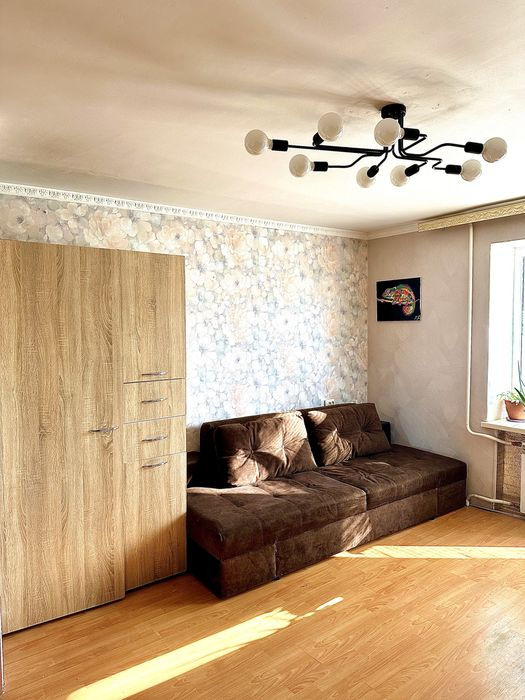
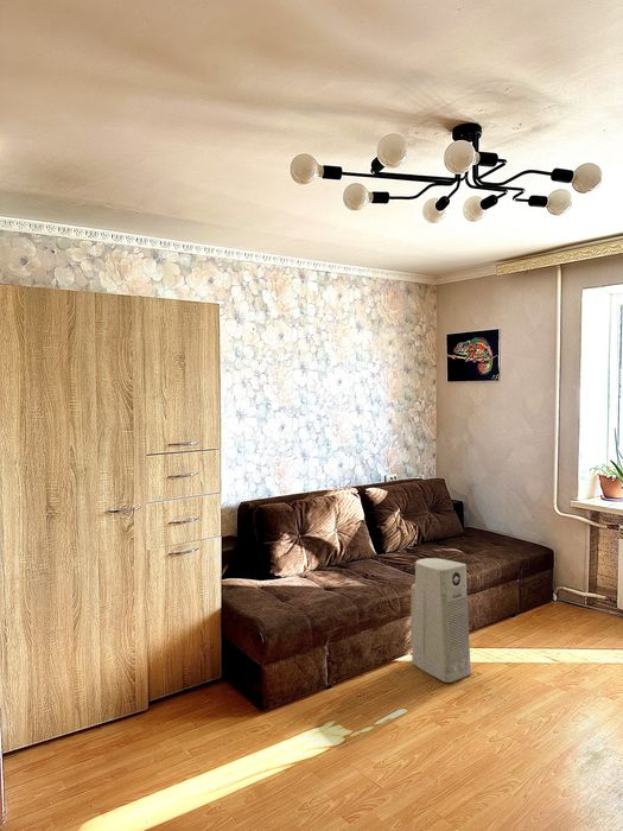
+ air purifier (439, 615)
